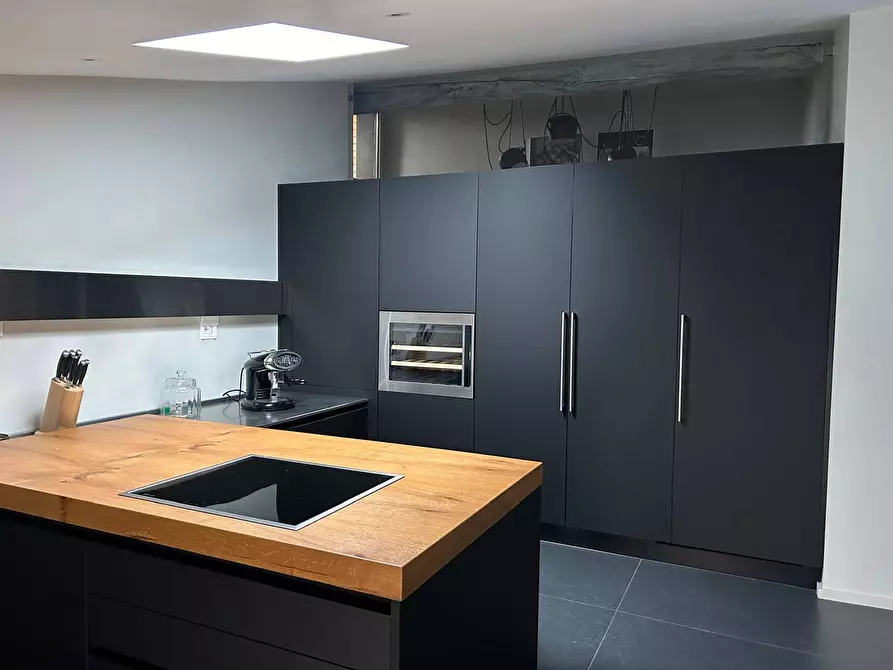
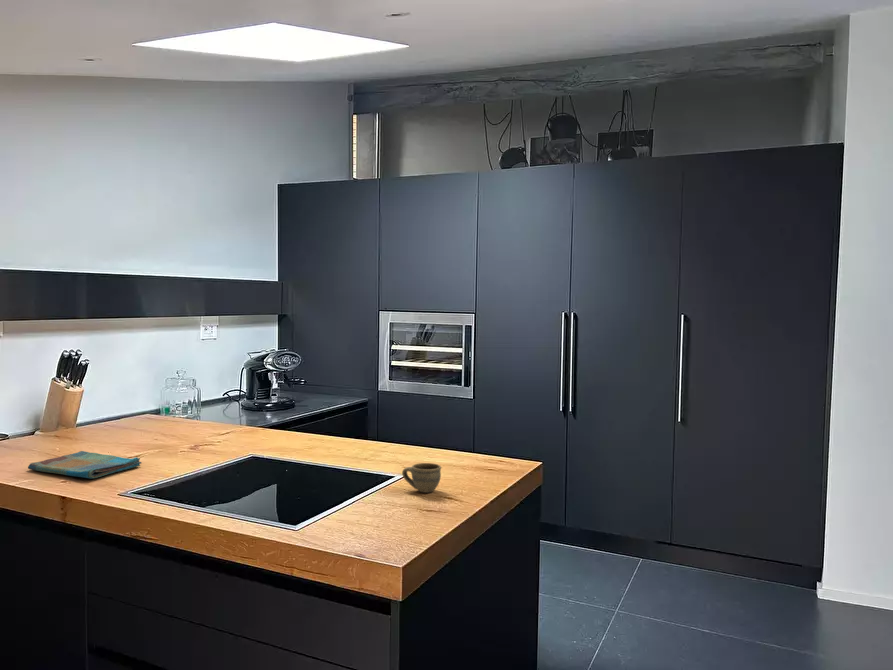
+ dish towel (85, 463)
+ cup (421, 477)
